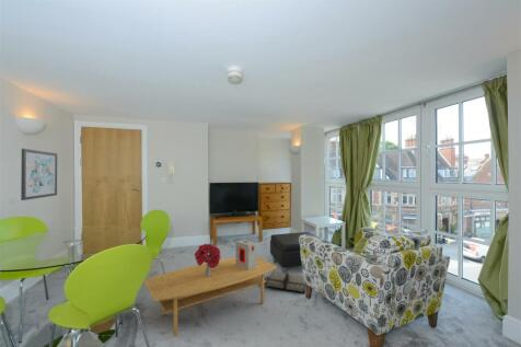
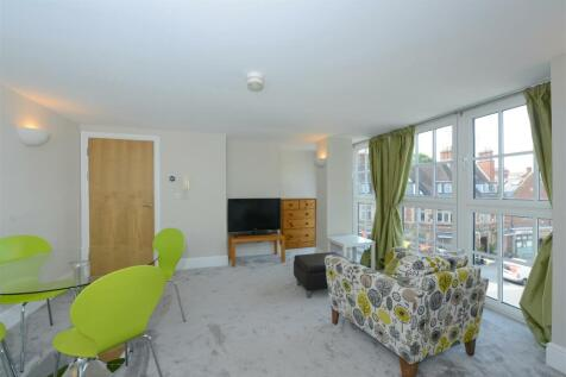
- coffee table (215, 290)
- decorative box (245, 254)
- wall art (40, 174)
- bouquet (208, 259)
- tool roll (288, 277)
